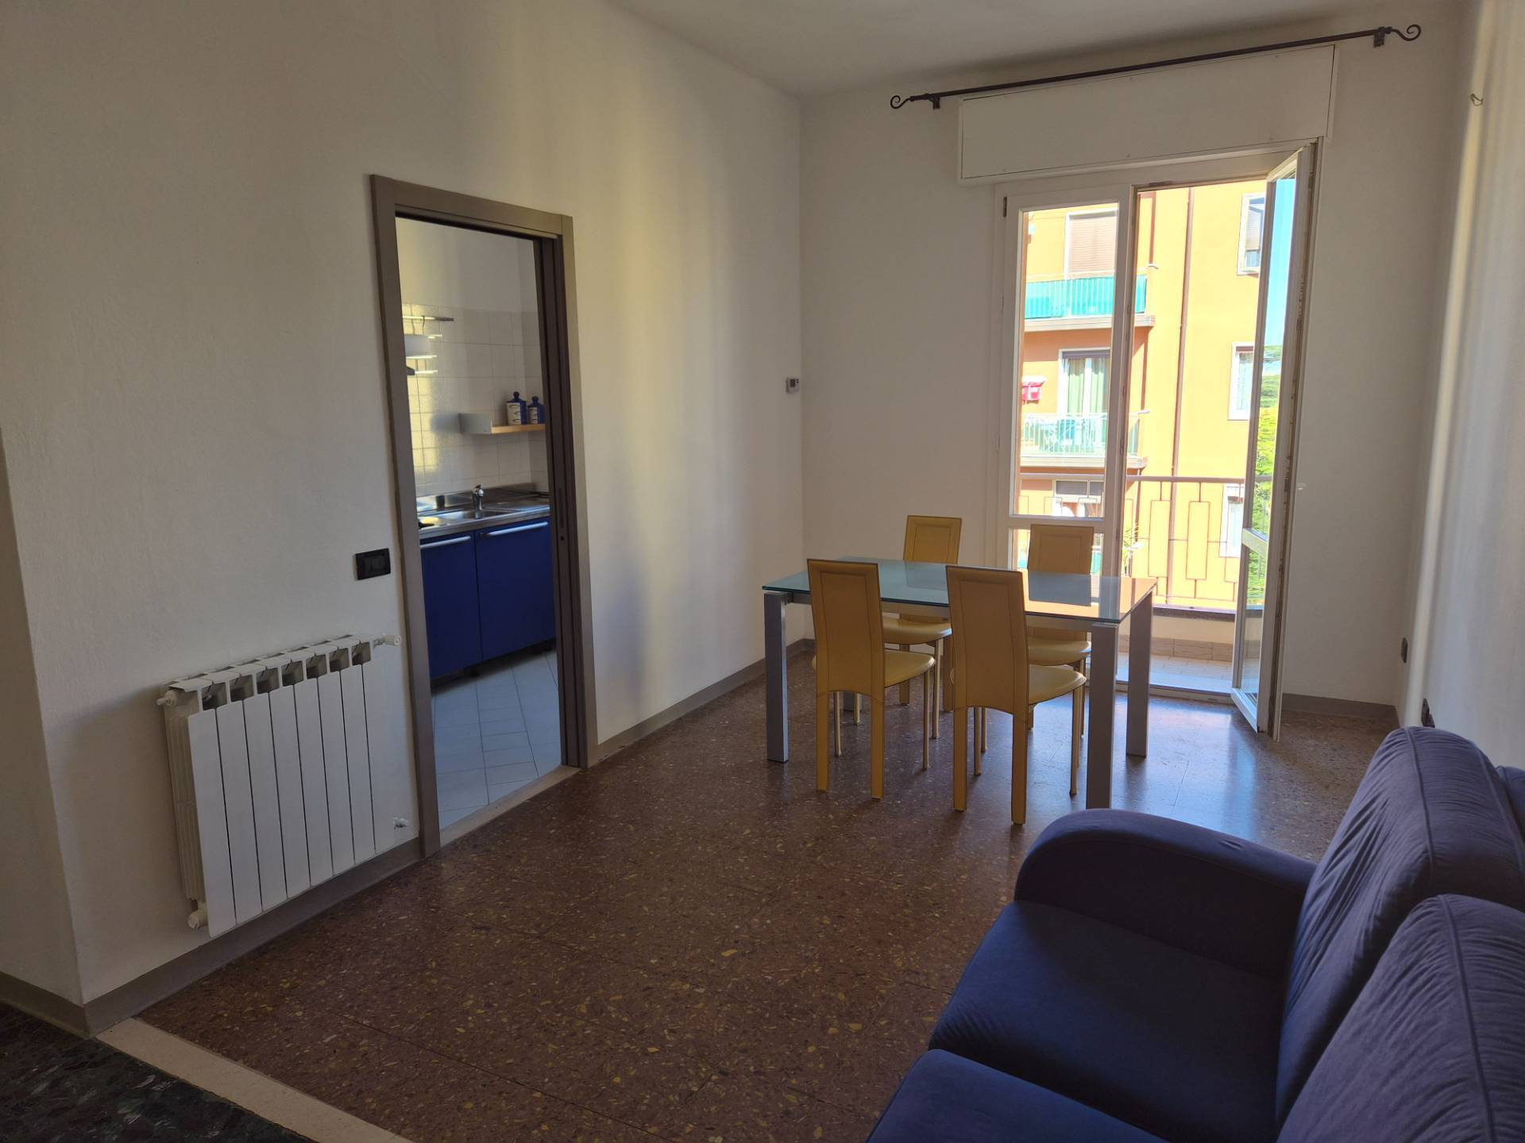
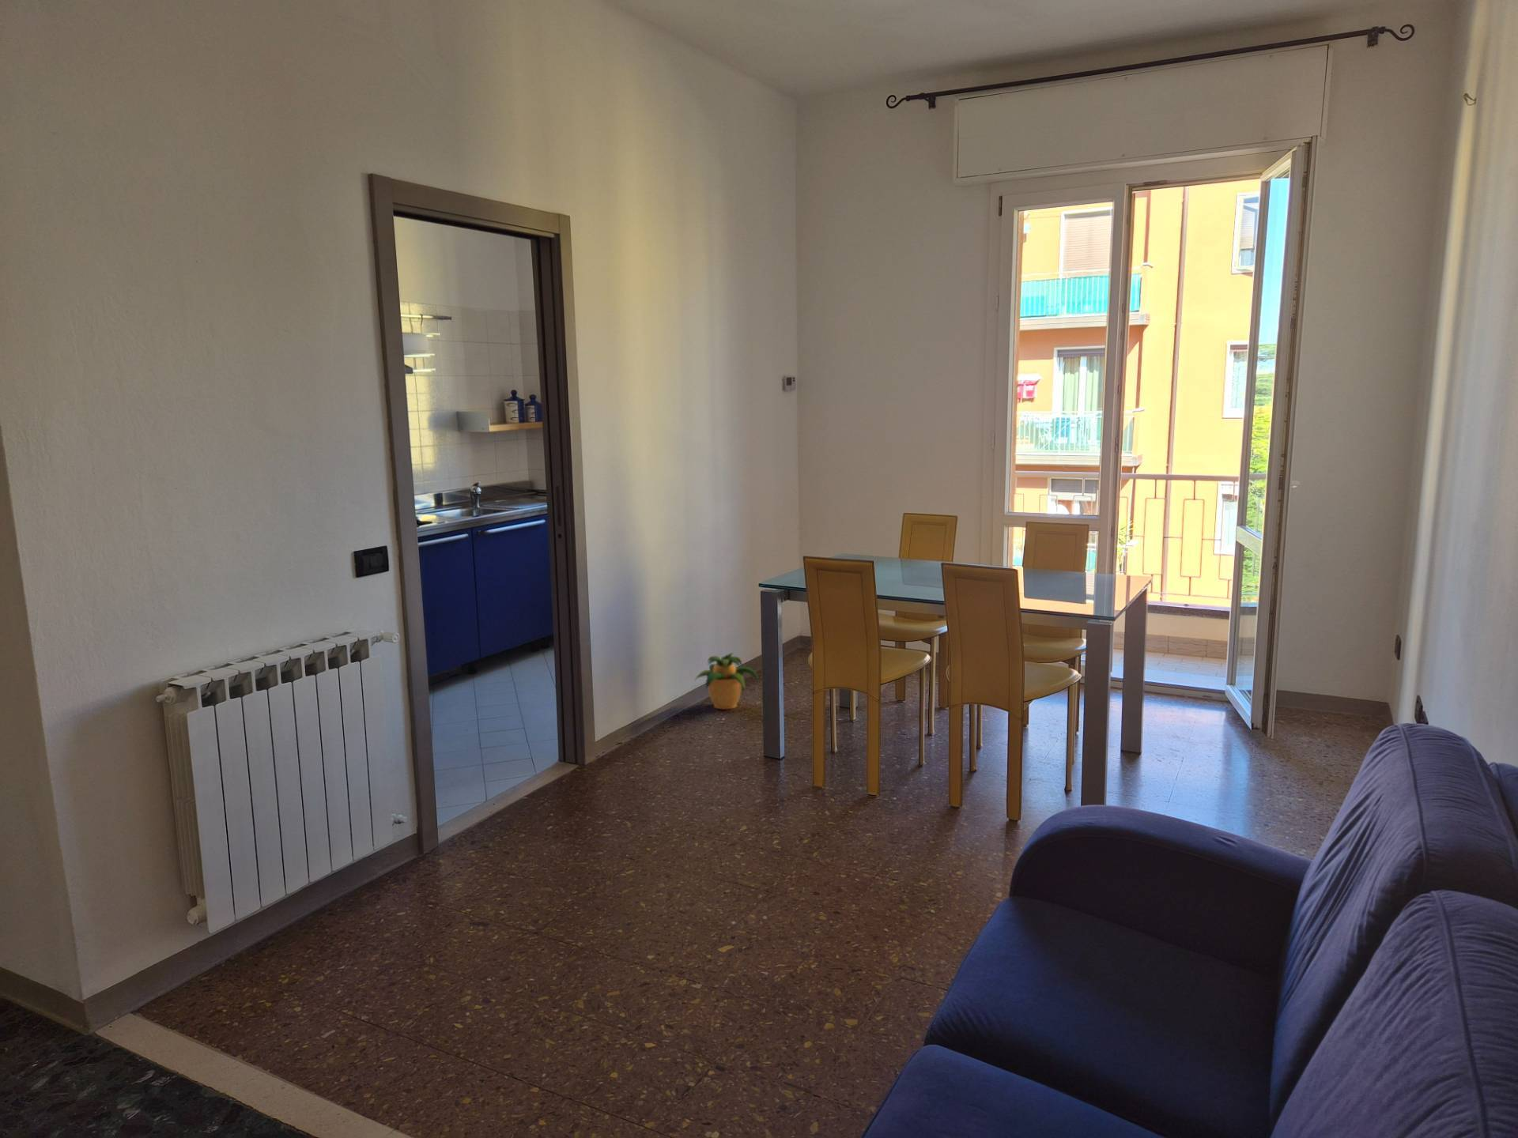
+ potted plant (723, 680)
